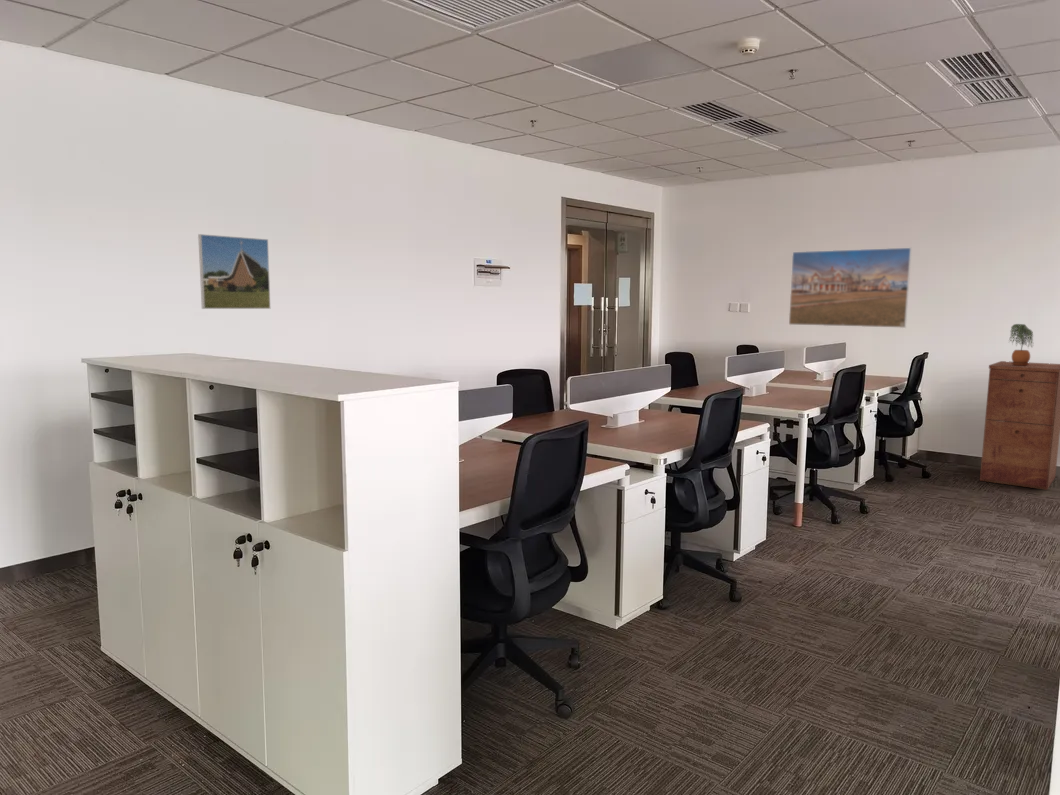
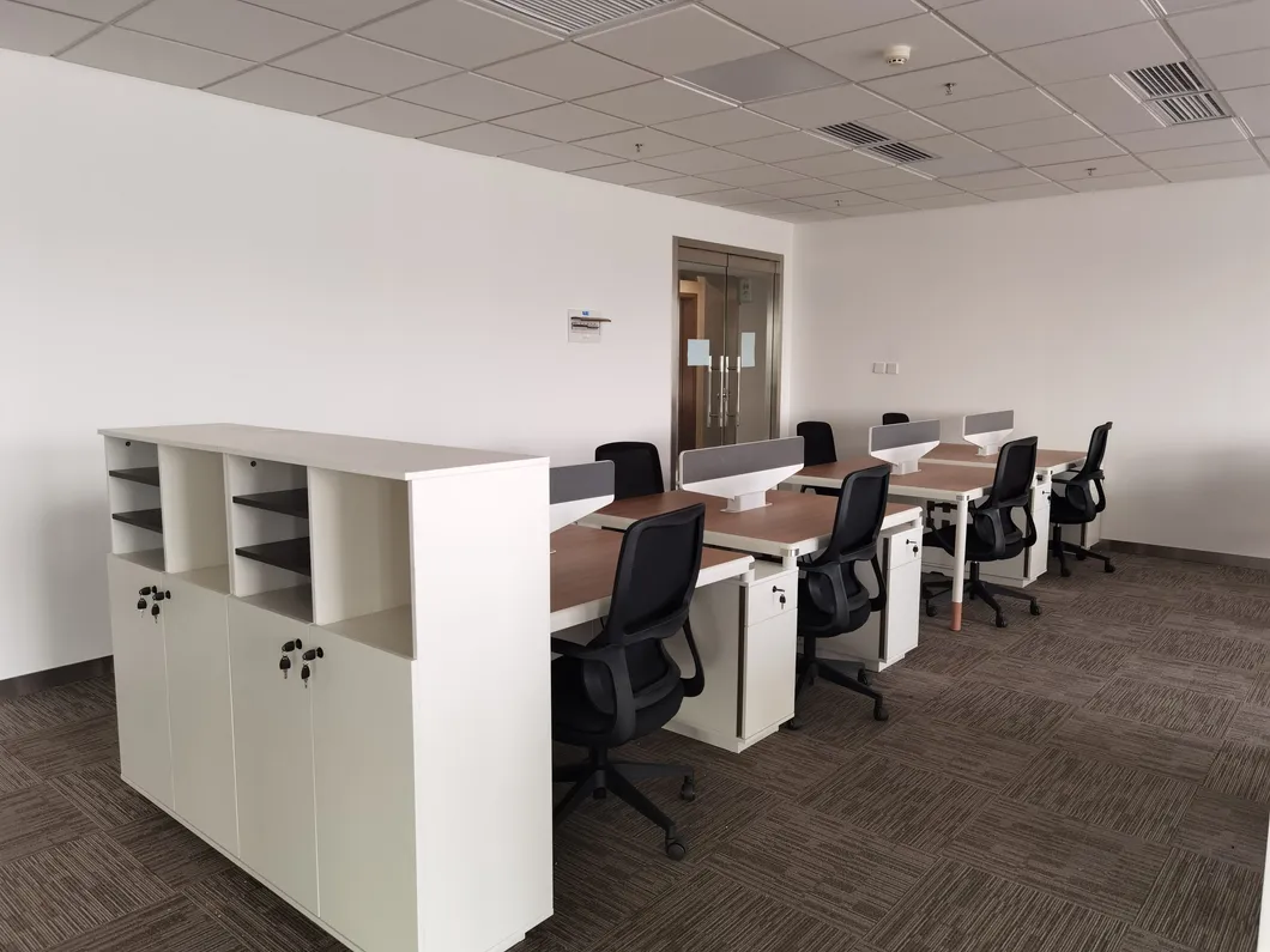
- potted plant (1020, 344)
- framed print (235, 273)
- filing cabinet (1023, 422)
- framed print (847, 288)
